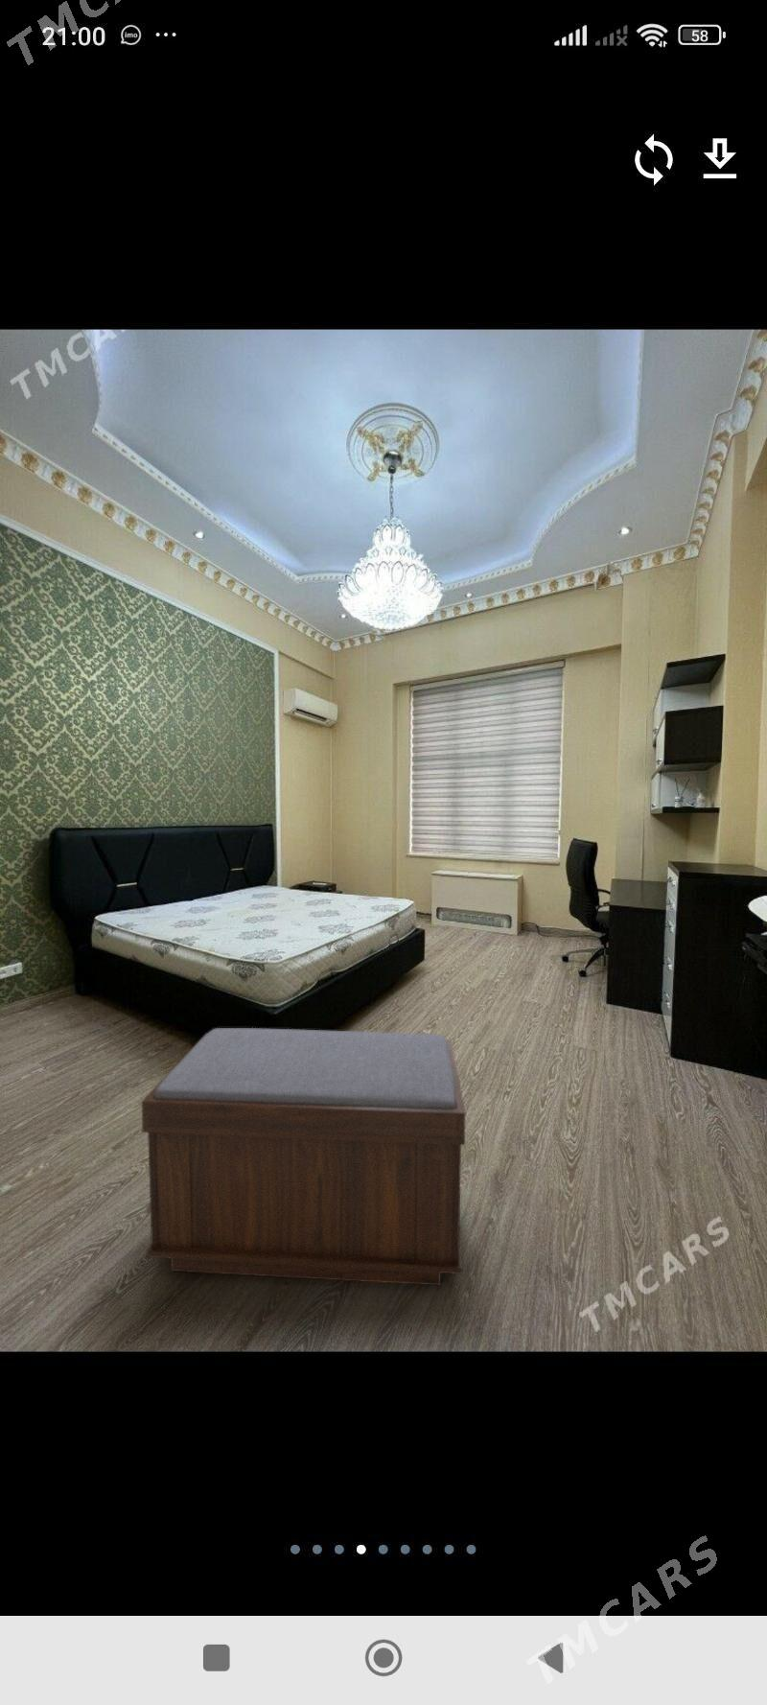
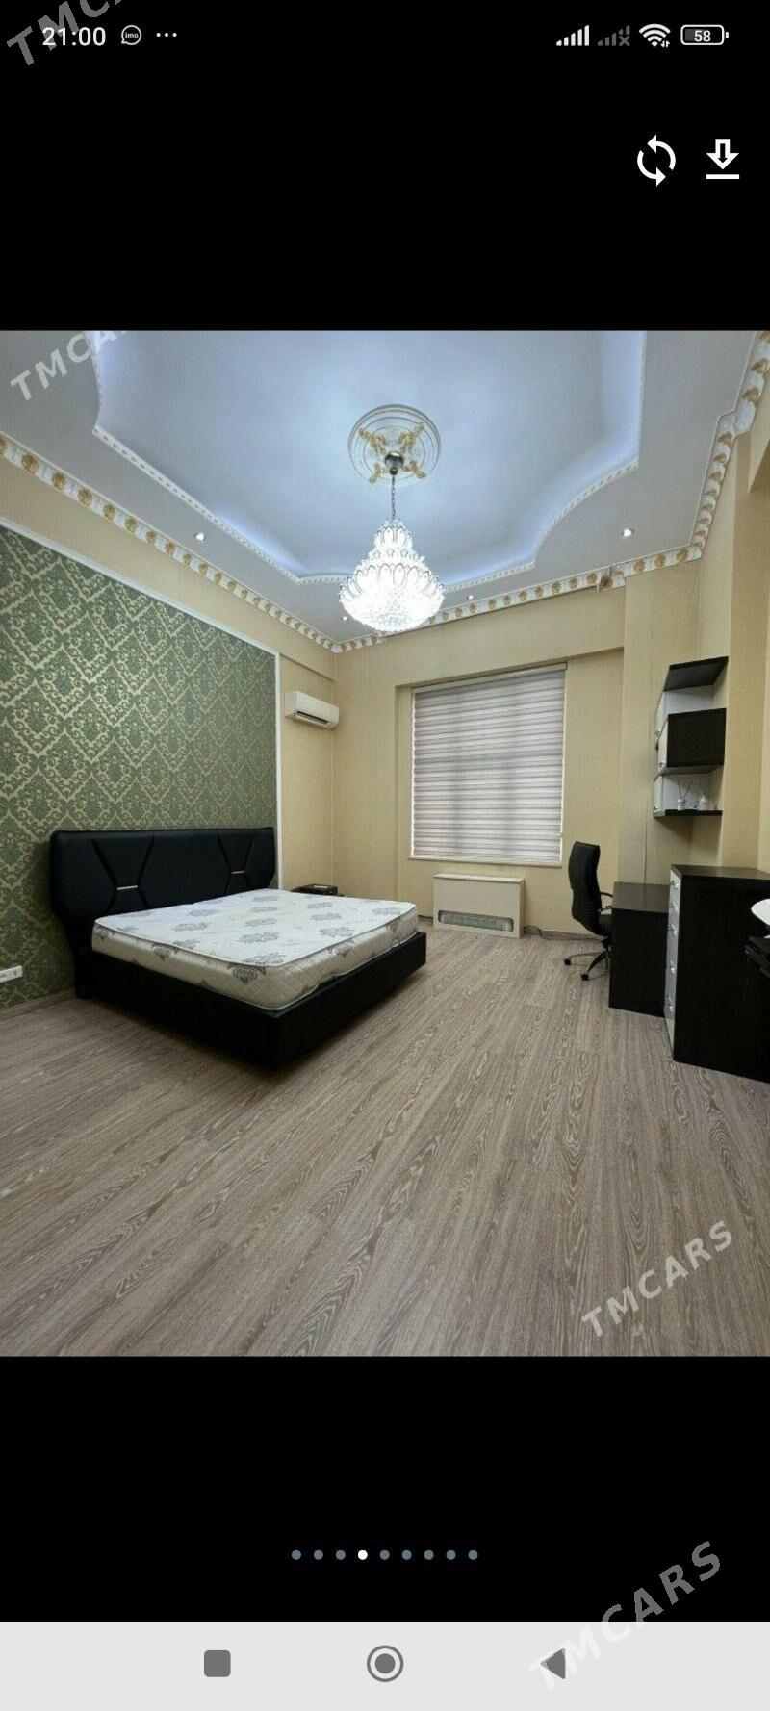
- bench (316, 1140)
